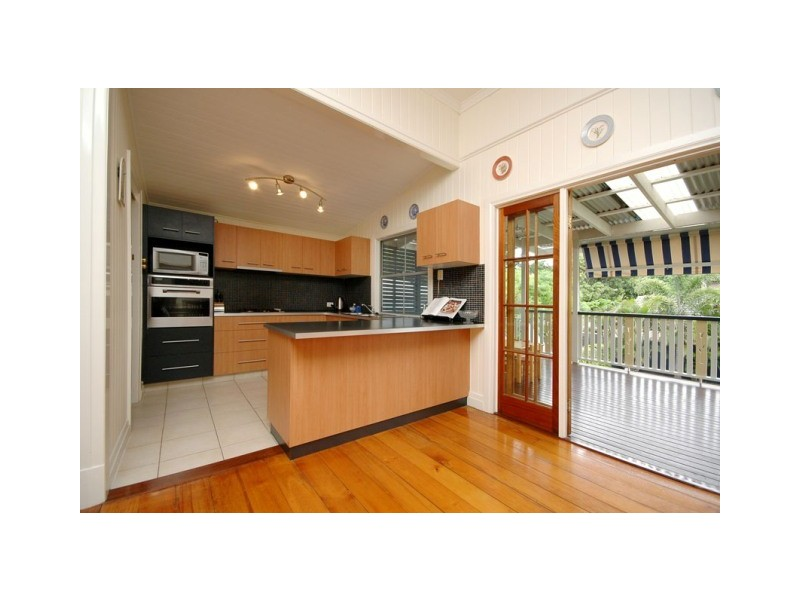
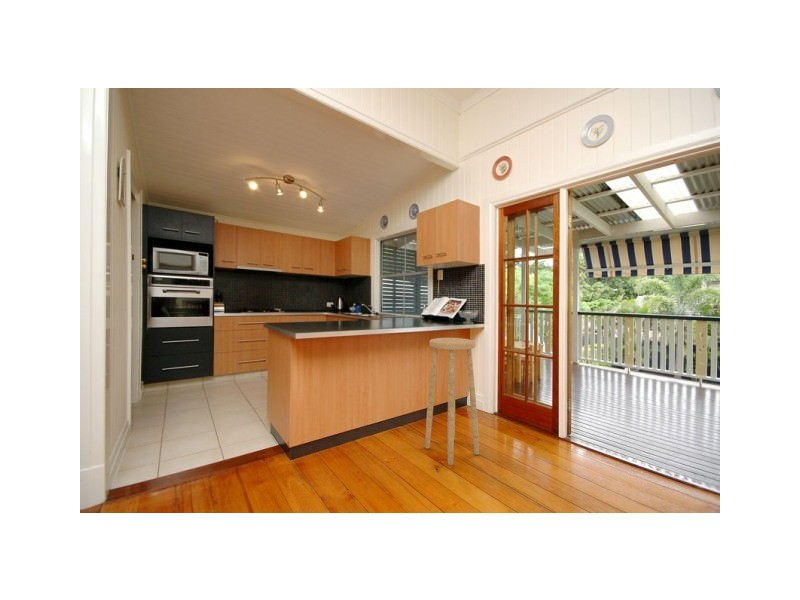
+ stool (451, 395)
